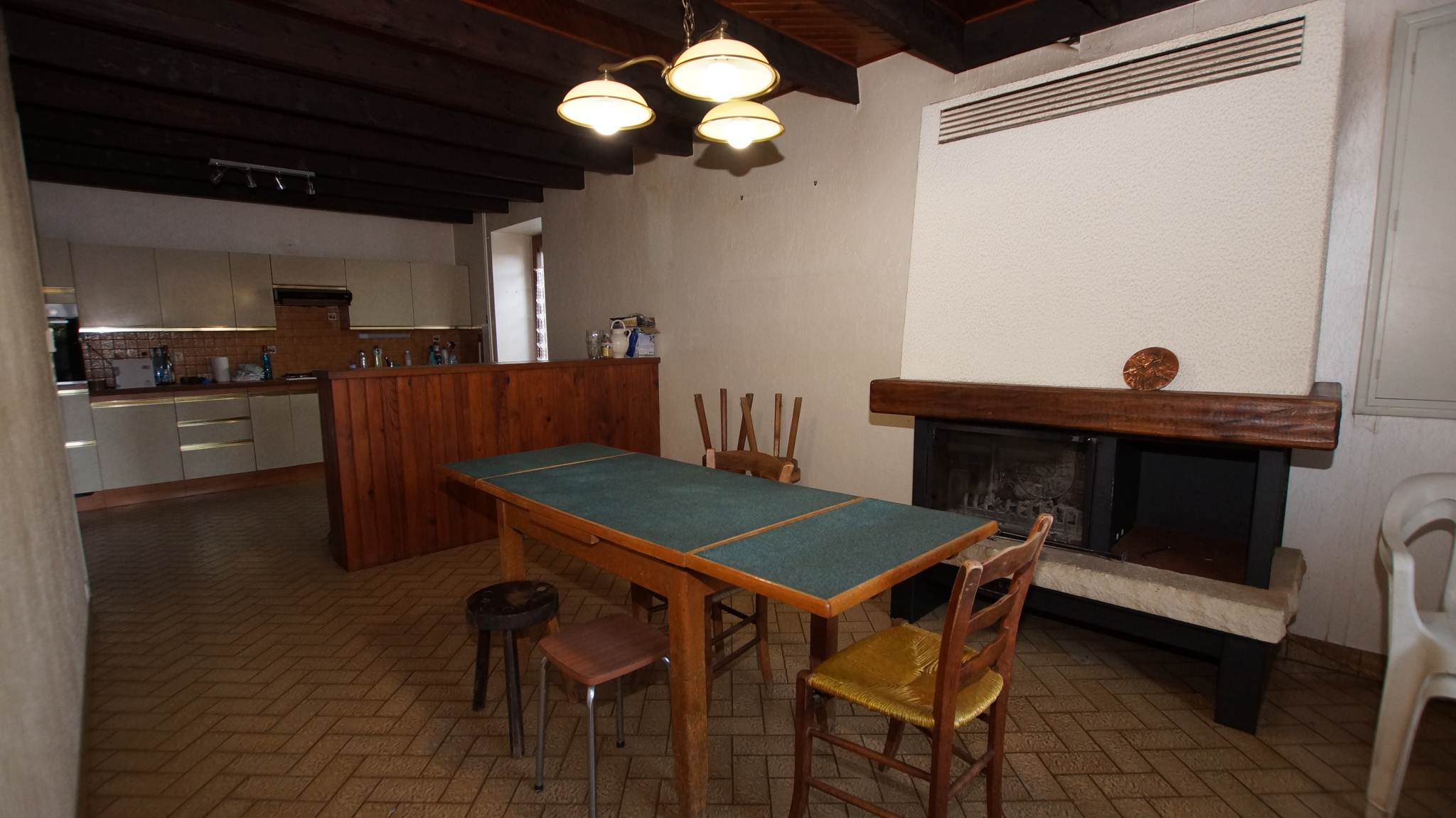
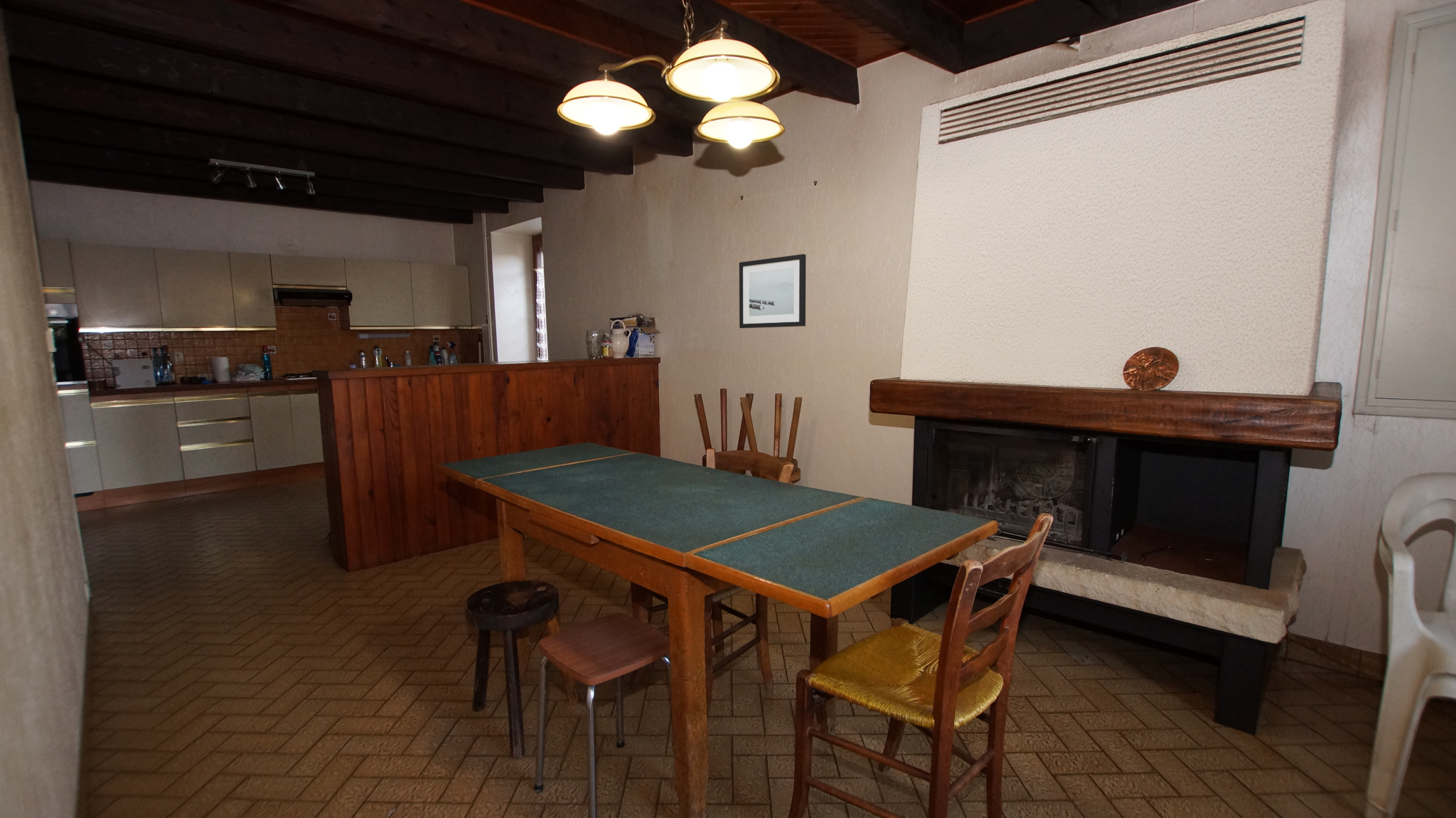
+ wall art (771, 293)
